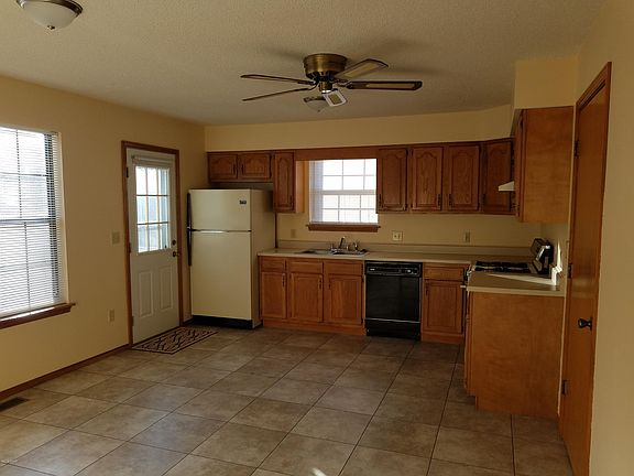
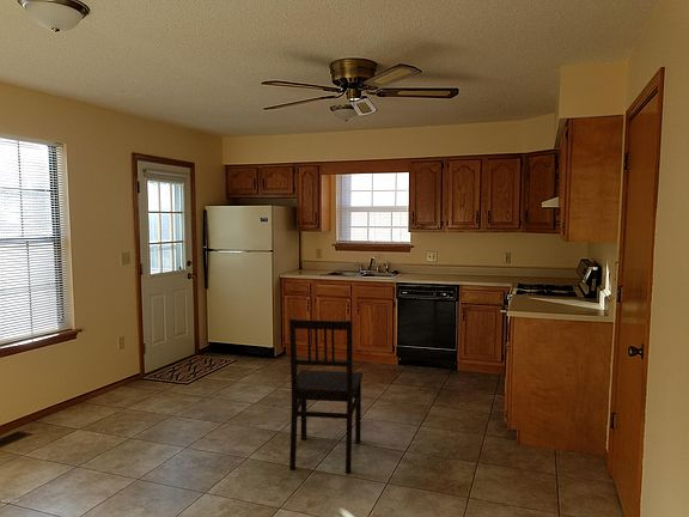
+ dining chair (325, 384)
